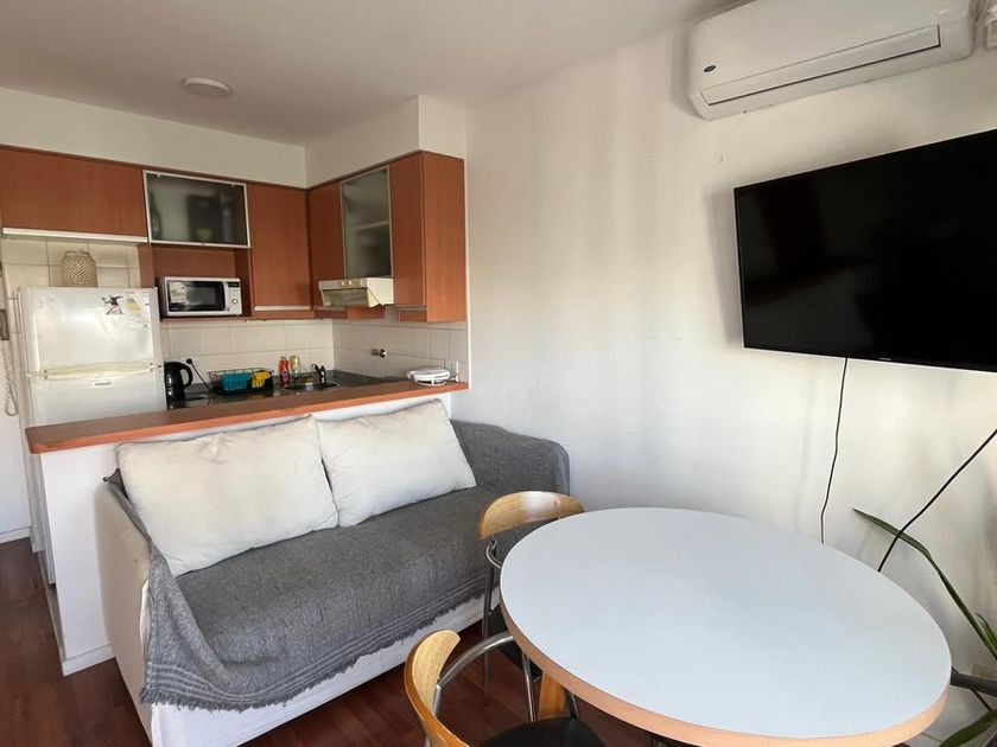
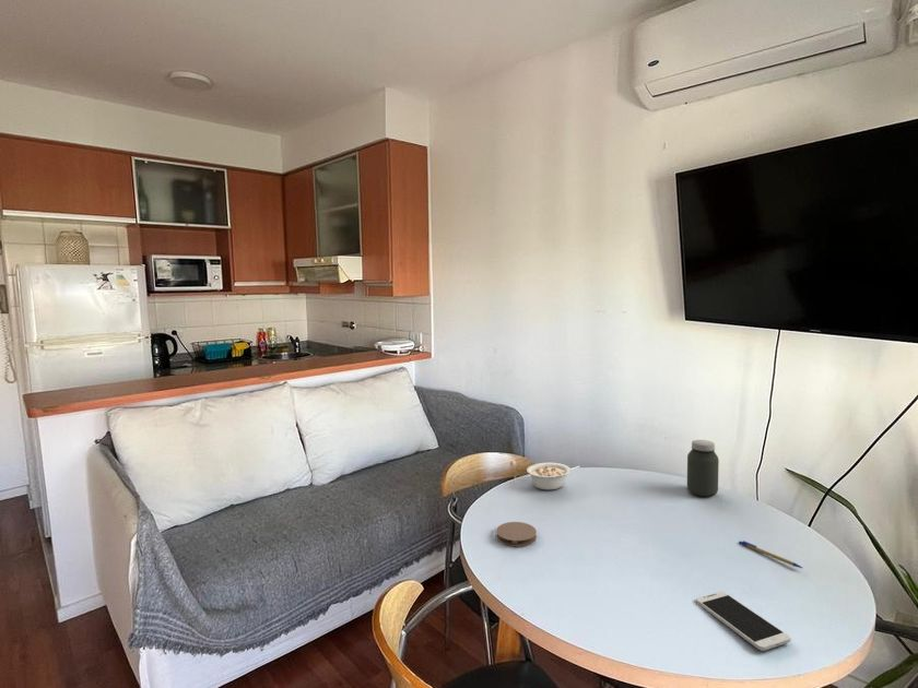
+ coaster (516, 533)
+ legume (550, 475)
+ pen (769, 554)
+ smartphone (740, 618)
+ jar (702, 467)
